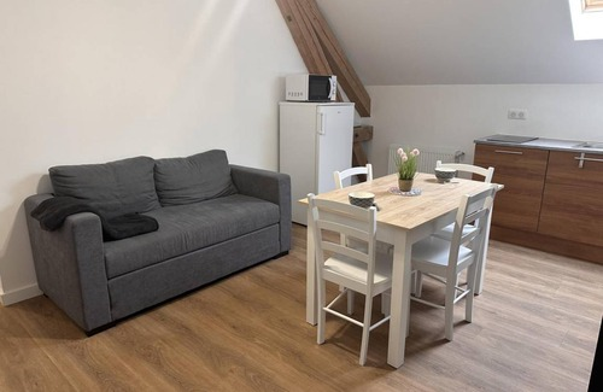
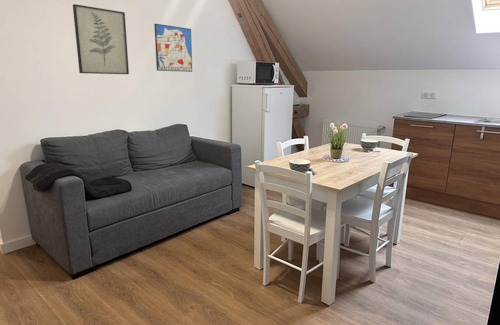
+ wall art (102, 41)
+ wall art (174, 49)
